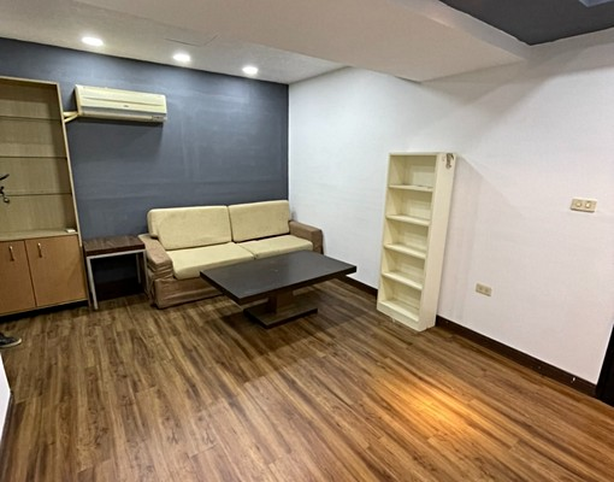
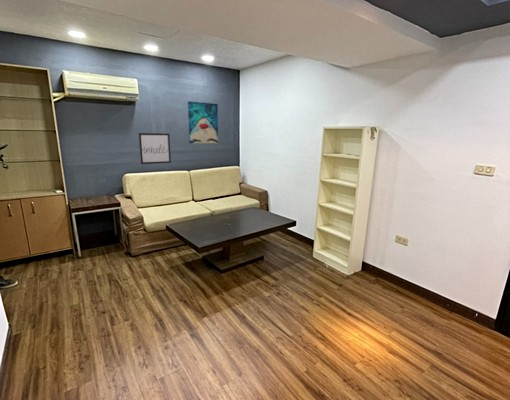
+ wall art (203, 123)
+ wall art (155, 148)
